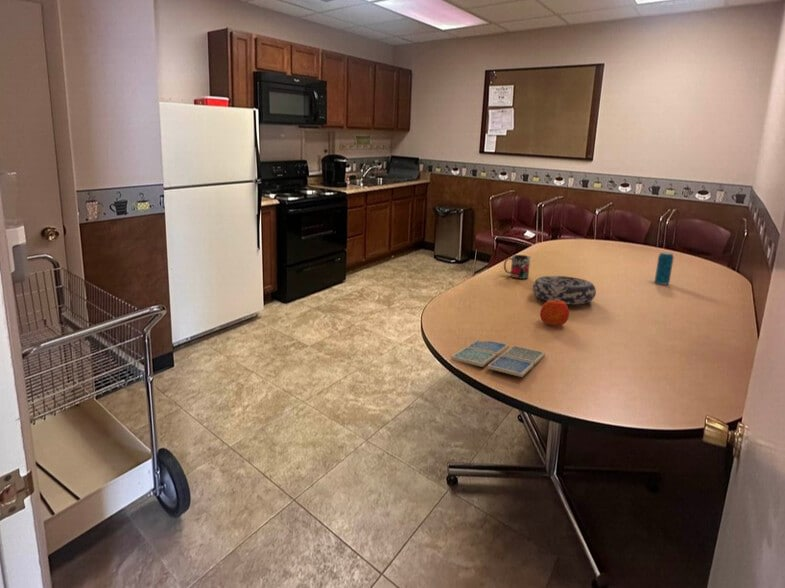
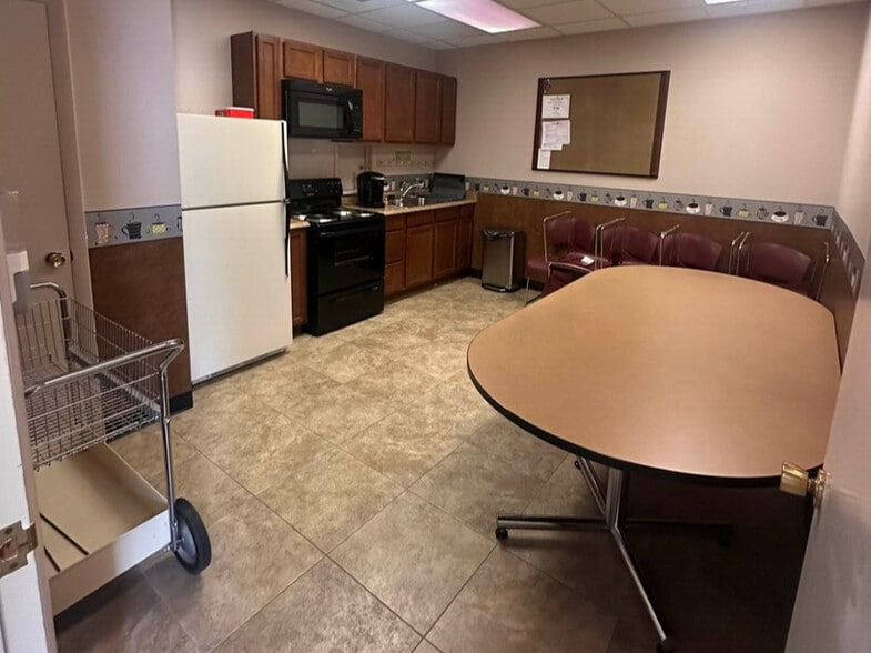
- mug (516, 266)
- decorative bowl (563, 290)
- apple (555, 310)
- beverage can (664, 268)
- drink coaster (499, 356)
